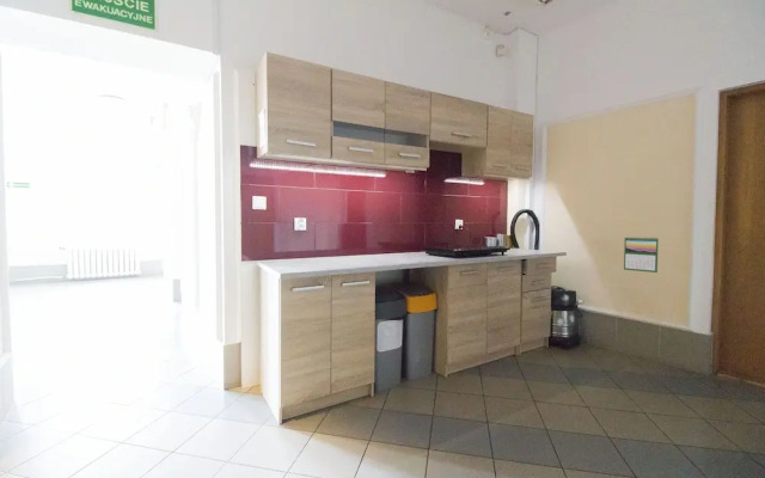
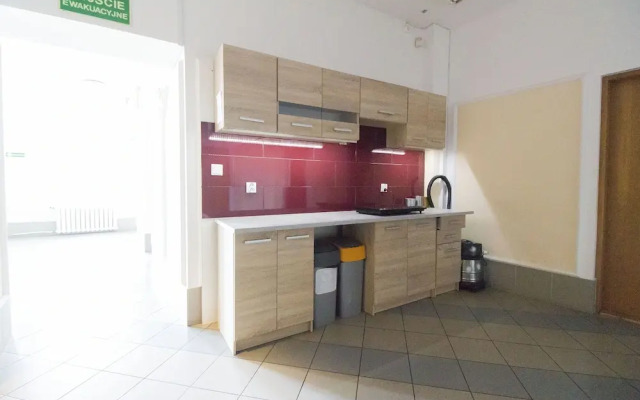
- calendar (639, 253)
